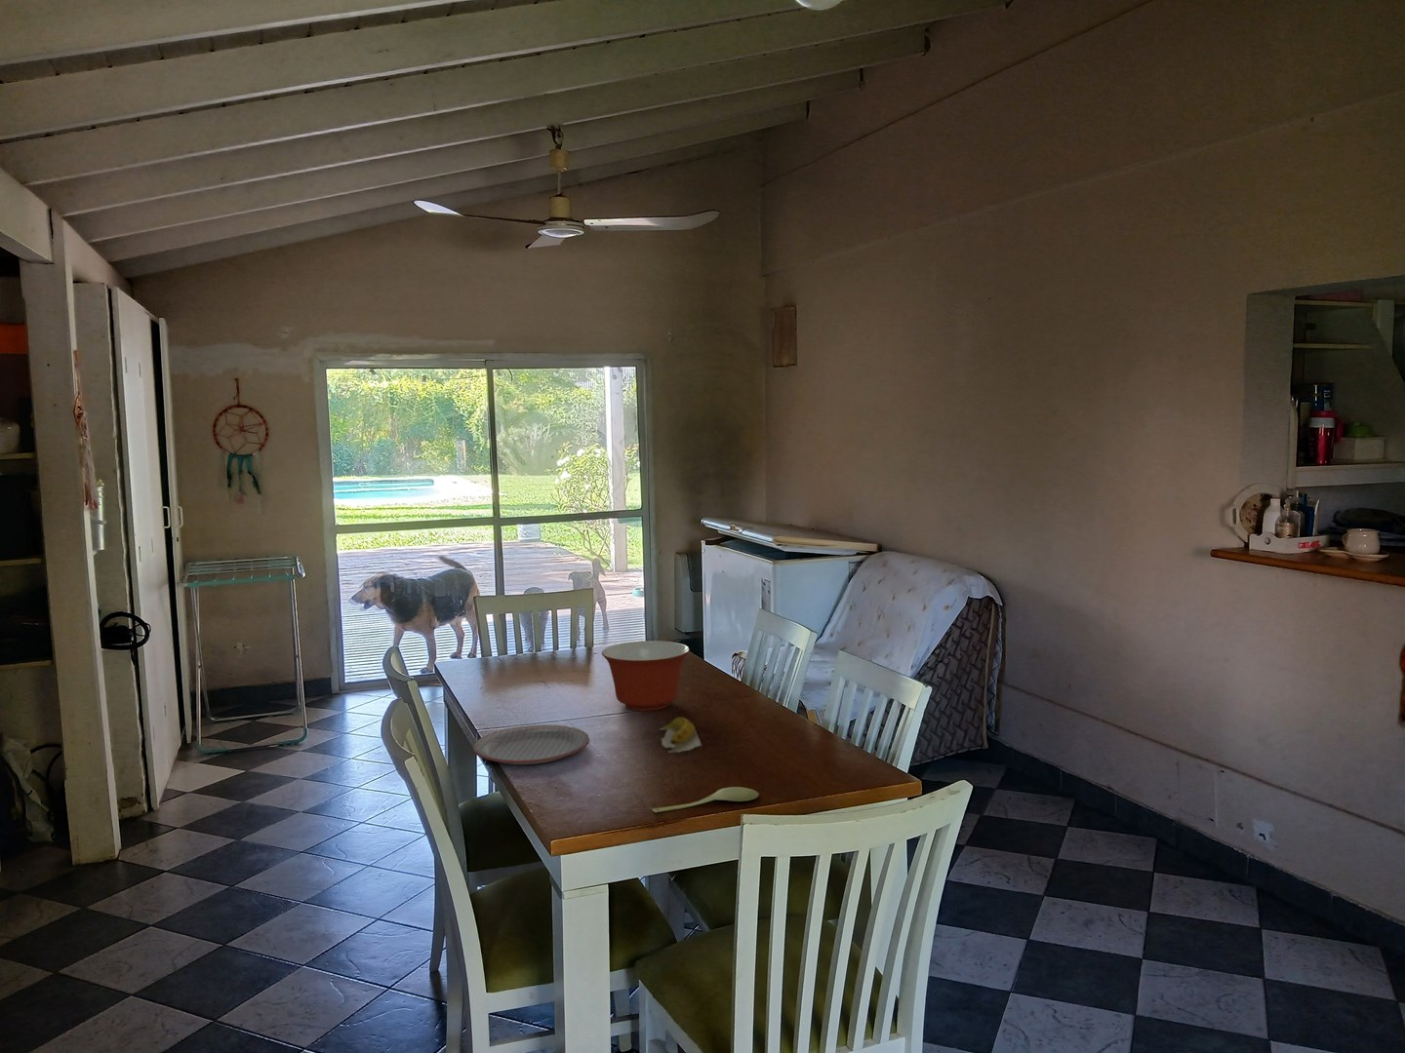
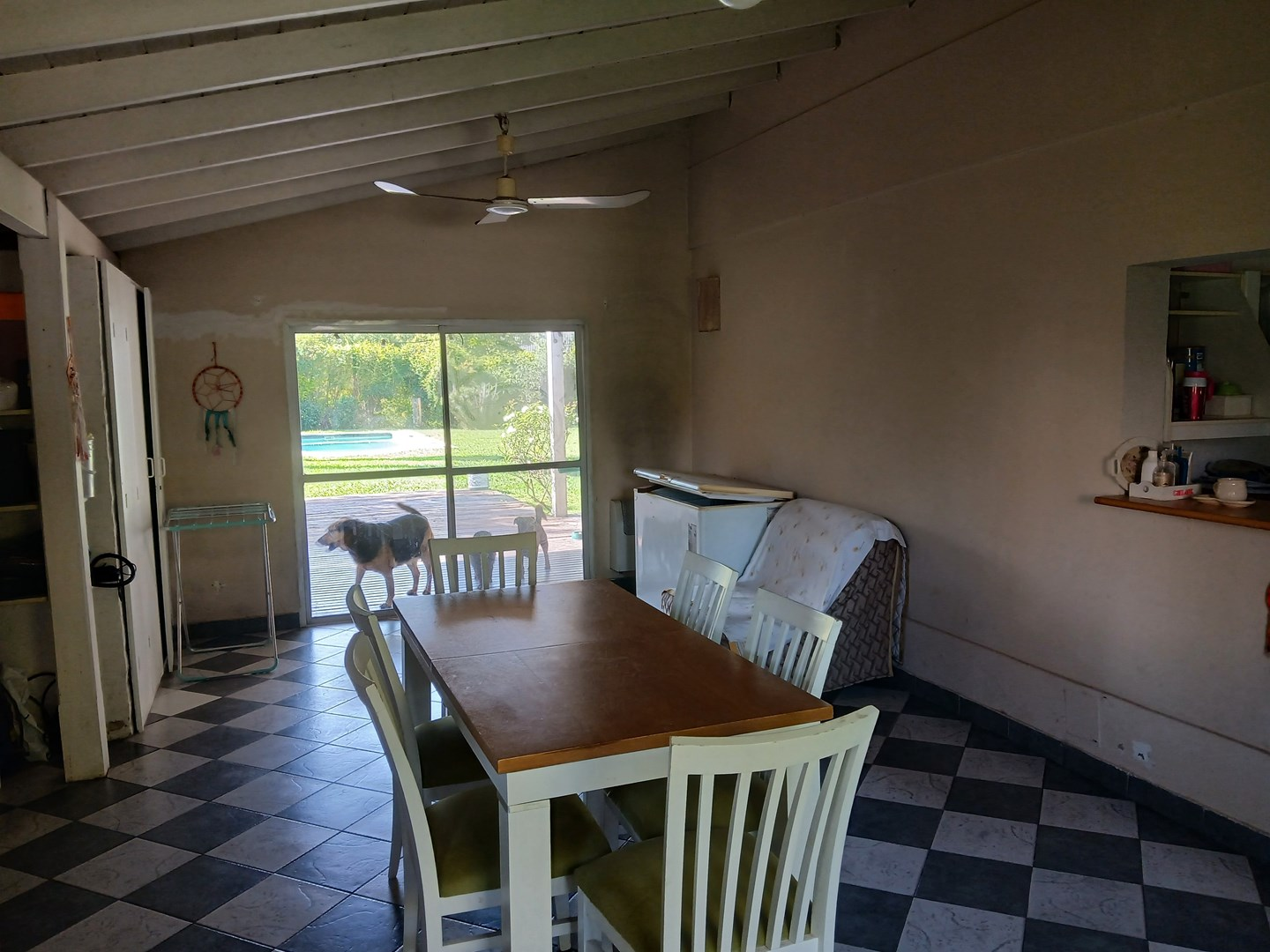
- mixing bowl (646, 677)
- spoon (706, 800)
- plate (532, 746)
- banana (677, 730)
